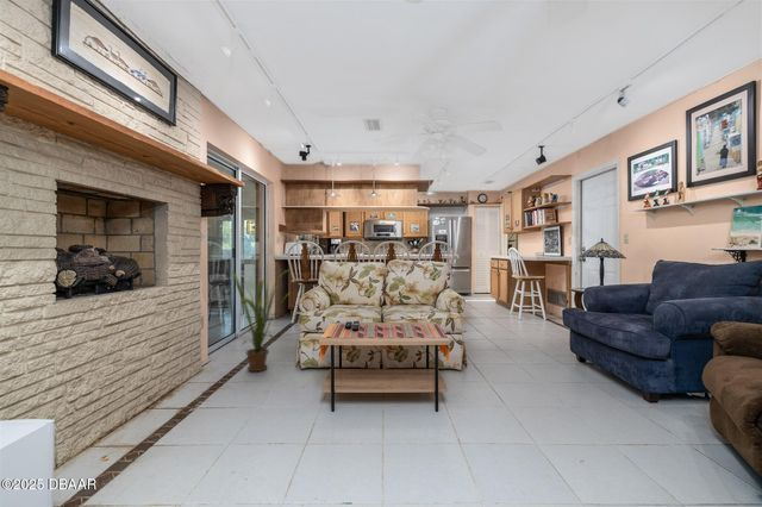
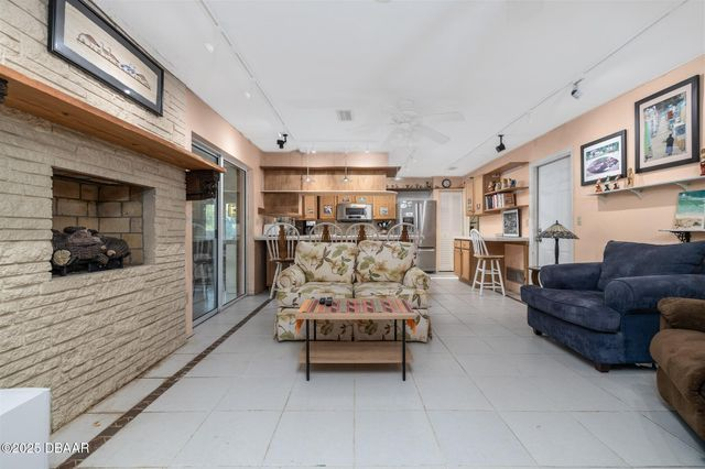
- house plant (262, 318)
